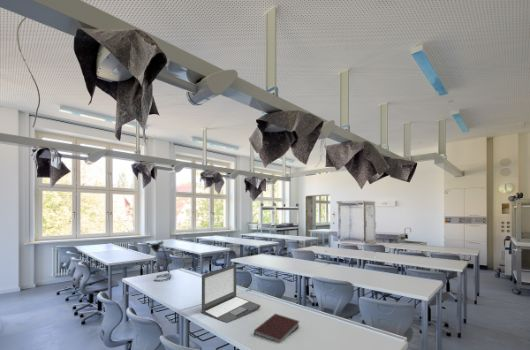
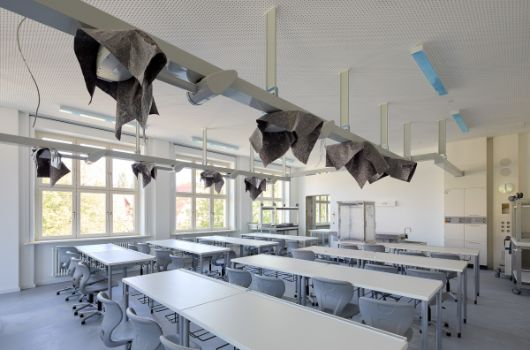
- laptop (231, 291)
- notebook (277, 327)
- desk lamp (165, 258)
